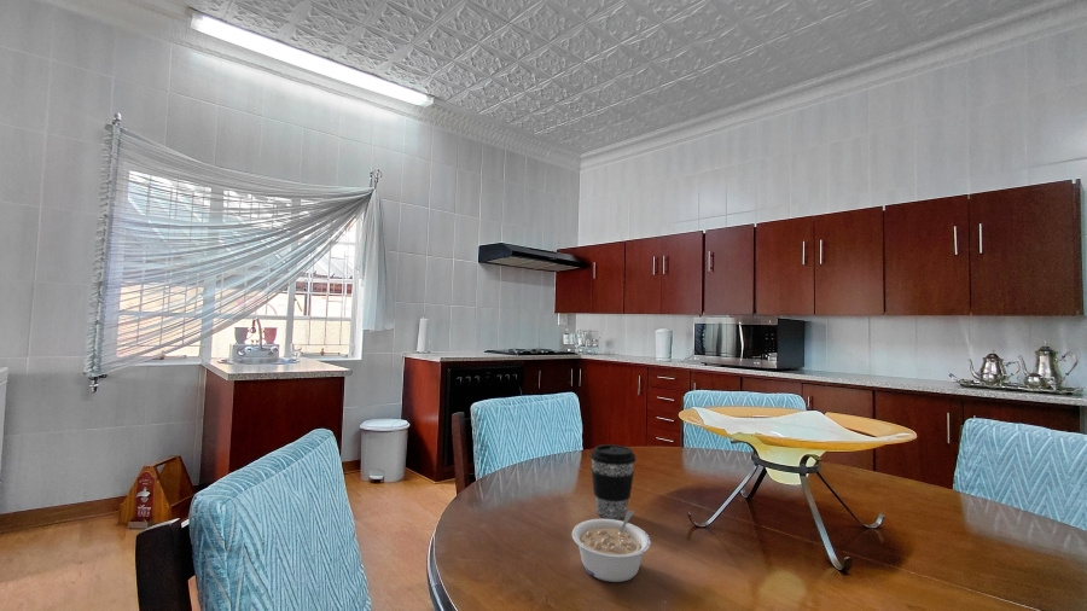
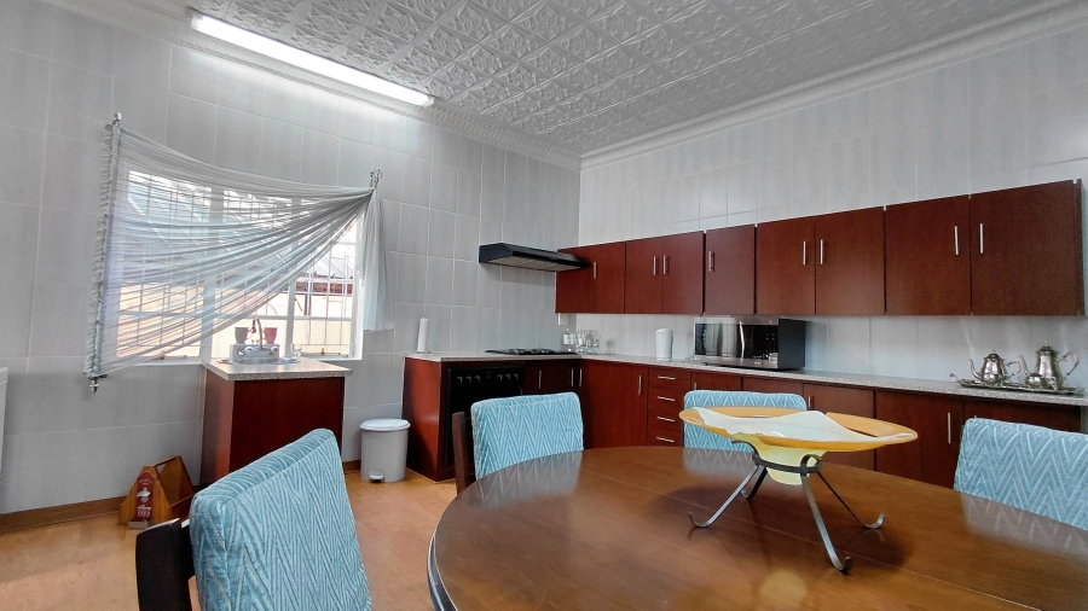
- legume (609, 546)
- coffee cup (612, 481)
